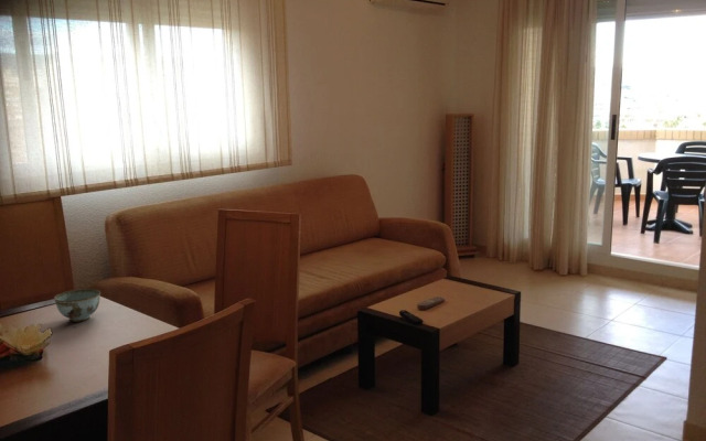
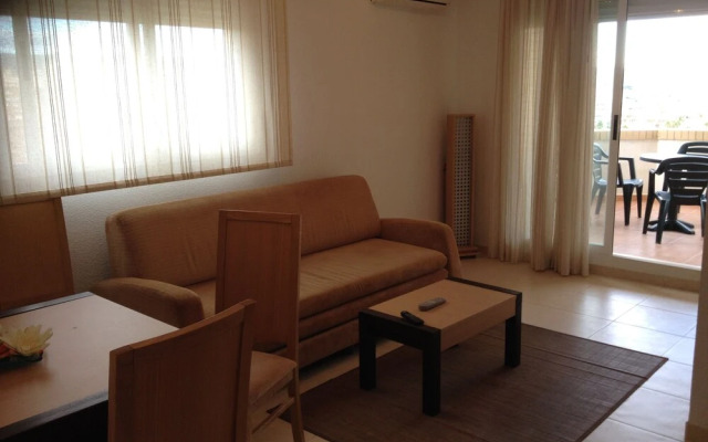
- bowl (78, 306)
